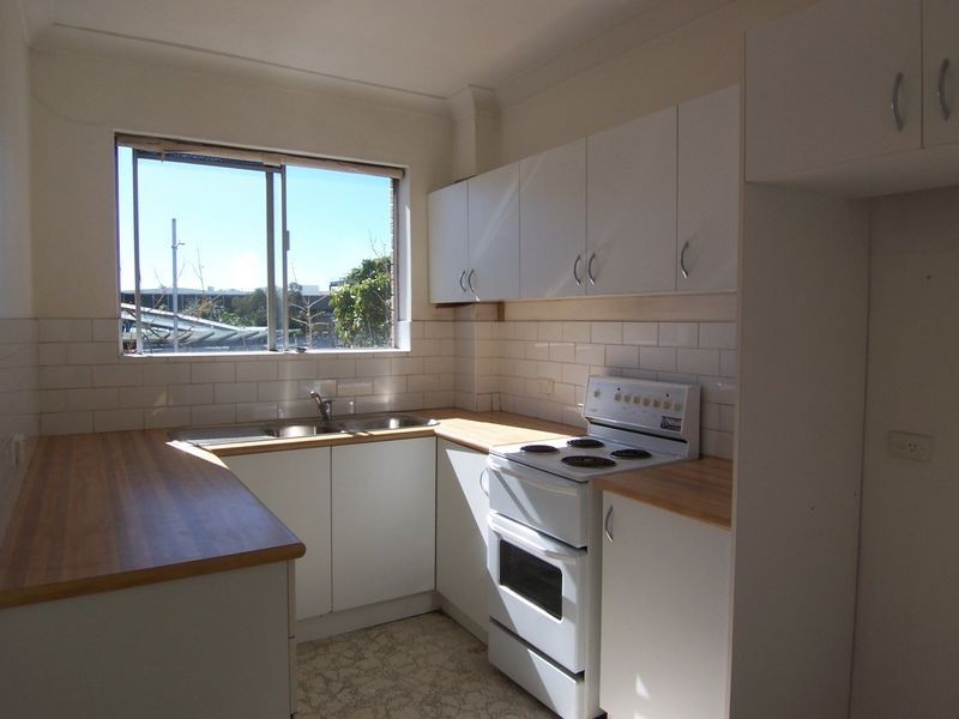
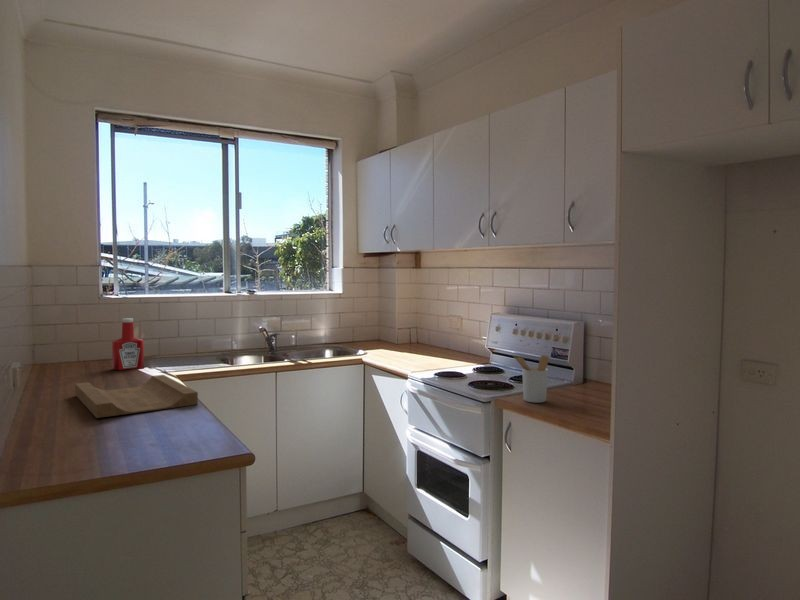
+ utensil holder (529, 377)
+ cutting board (134, 393)
+ soap bottle (128, 343)
